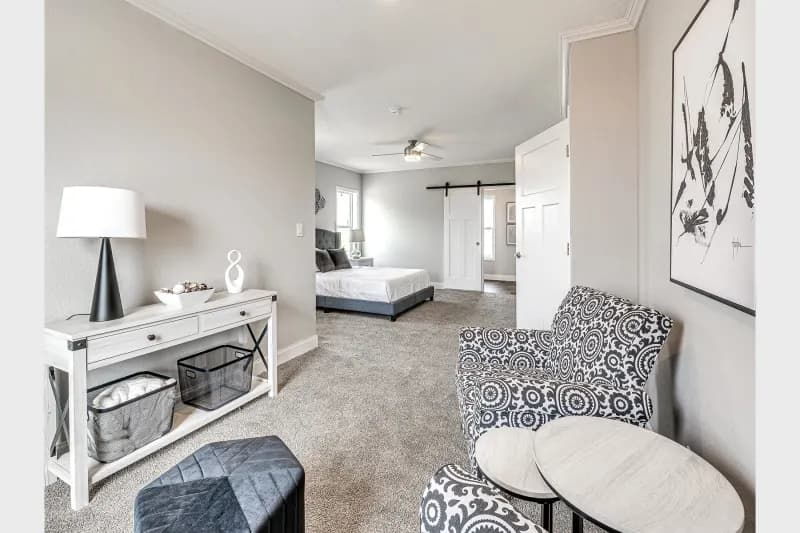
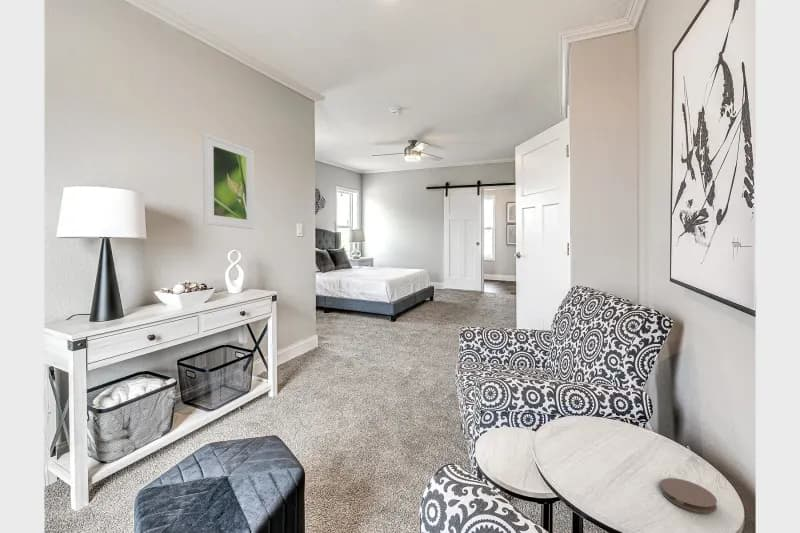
+ coaster (687, 494)
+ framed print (230, 184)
